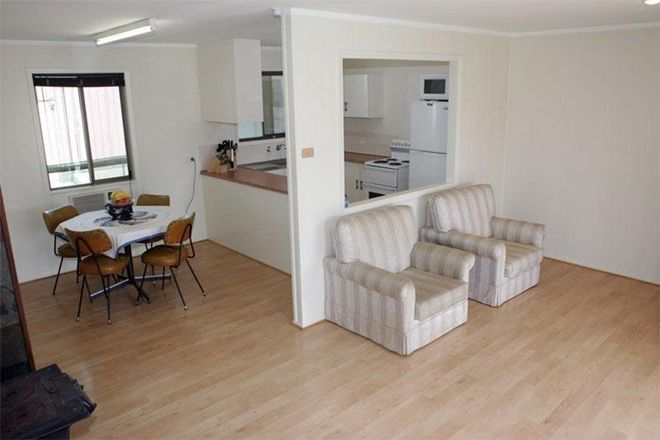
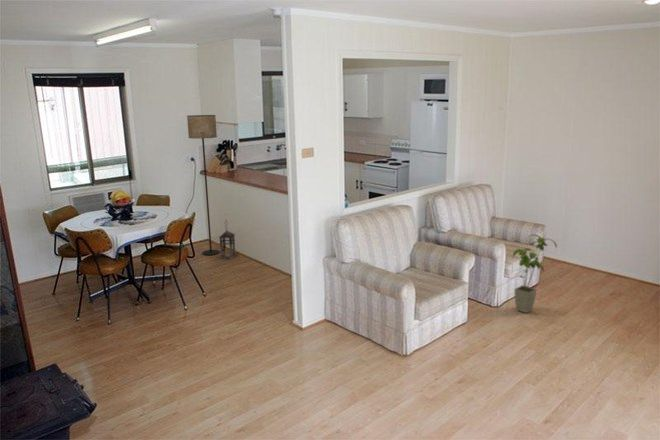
+ lantern (227, 237)
+ floor lamp (206, 186)
+ house plant (532, 272)
